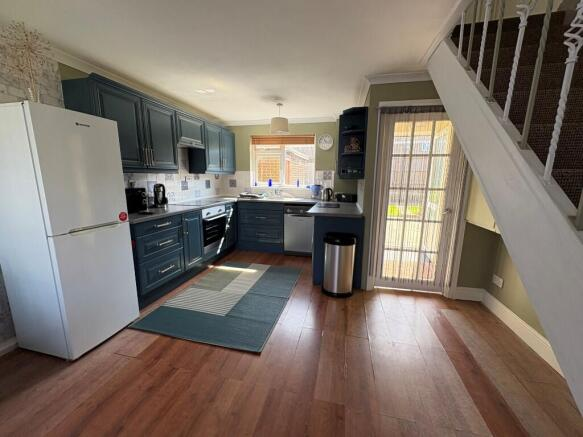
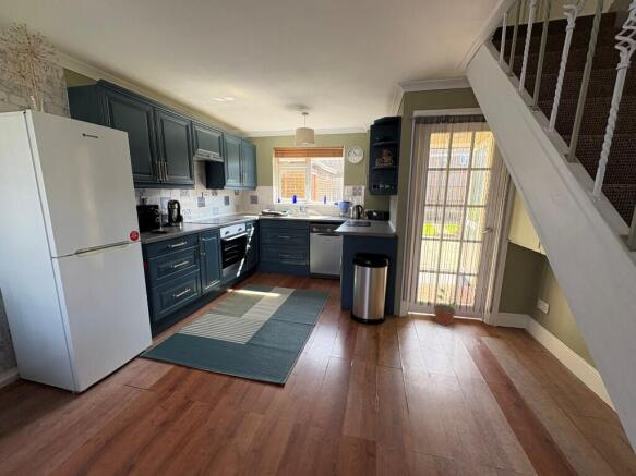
+ potted plant (444, 306)
